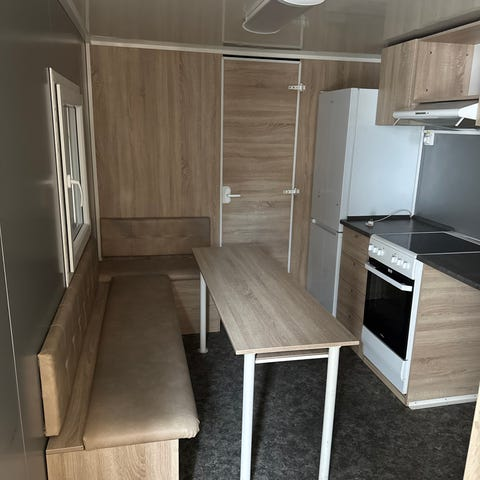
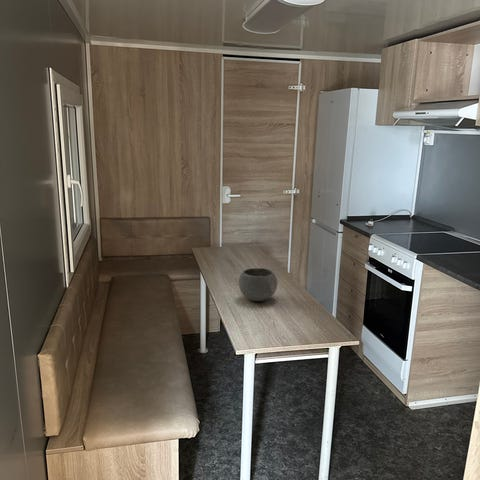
+ bowl (257, 285)
